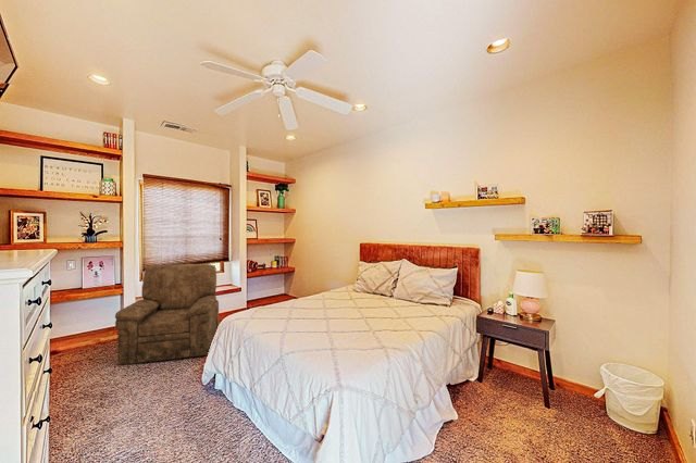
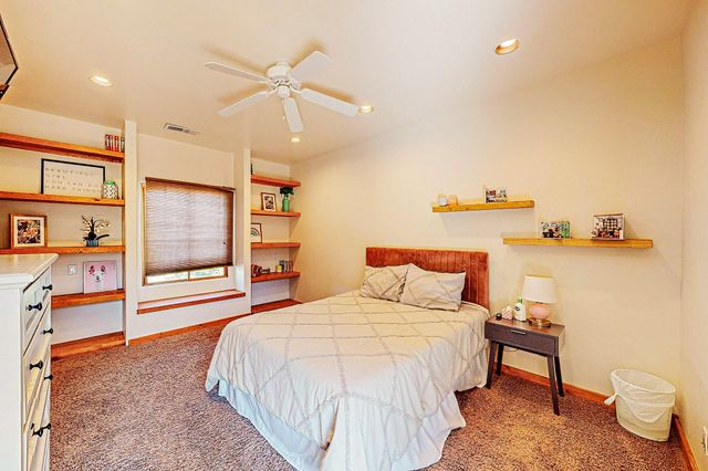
- armchair (174, 306)
